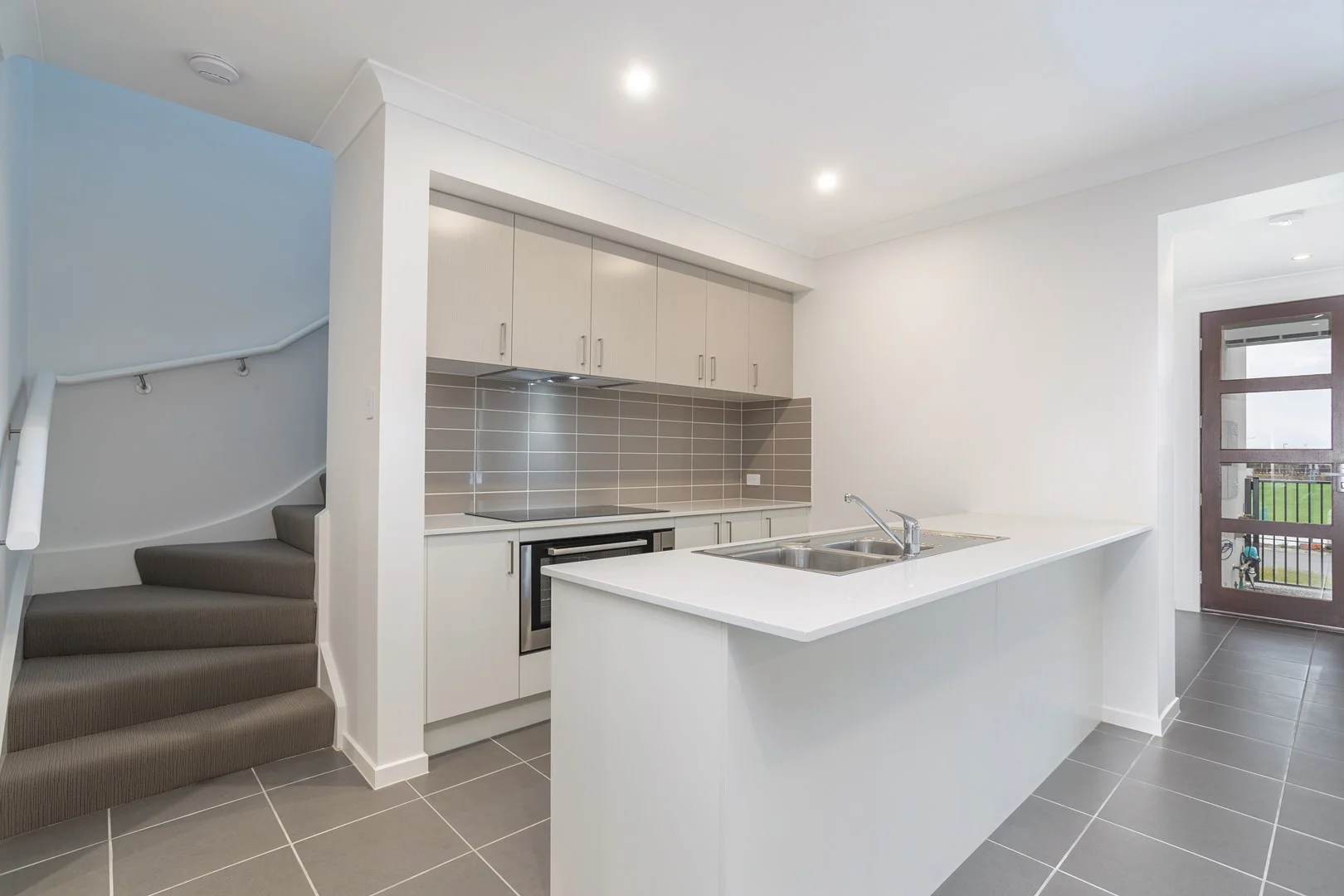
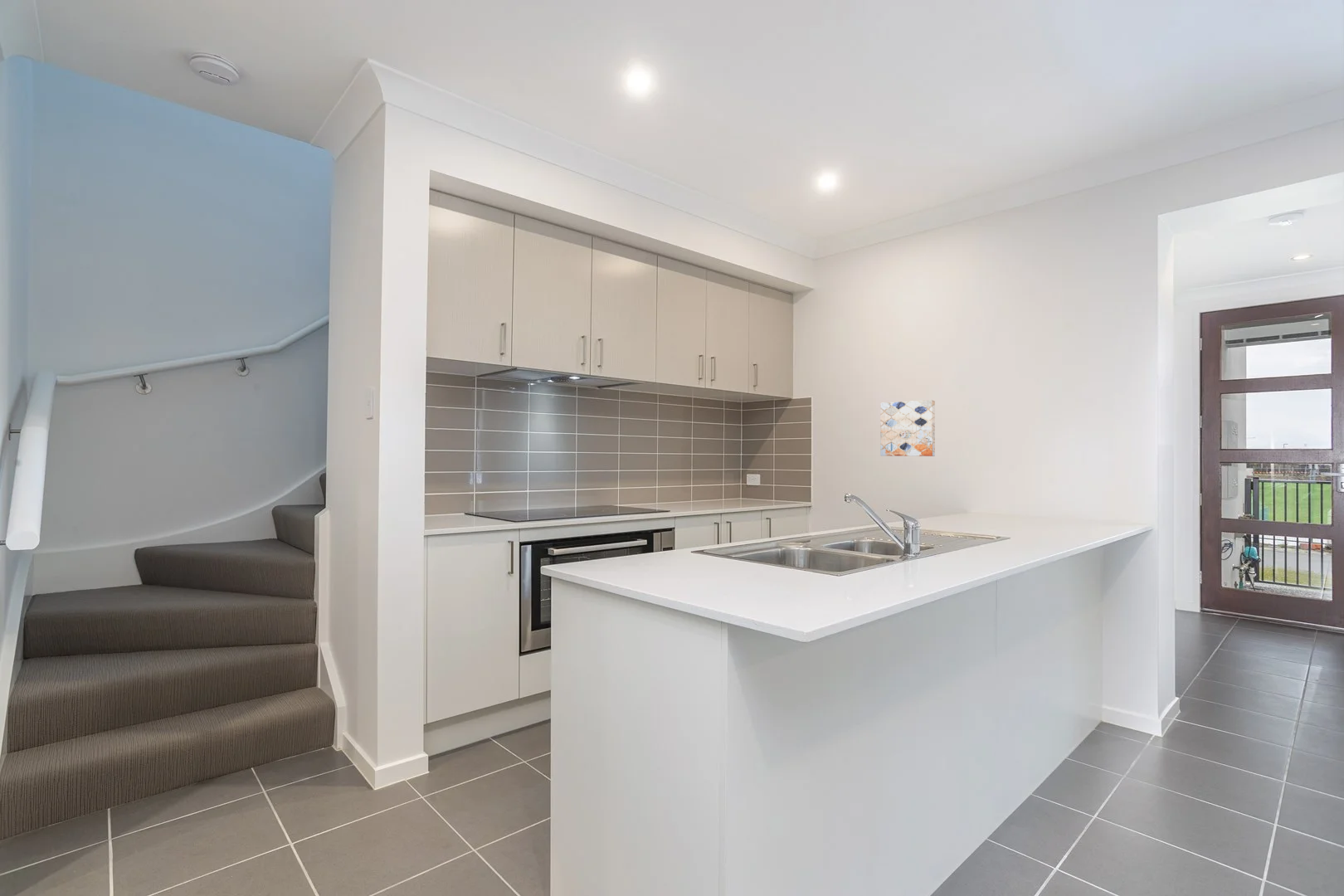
+ wall art (907, 428)
